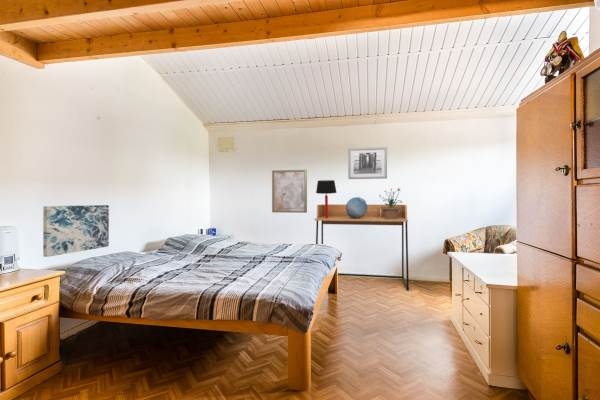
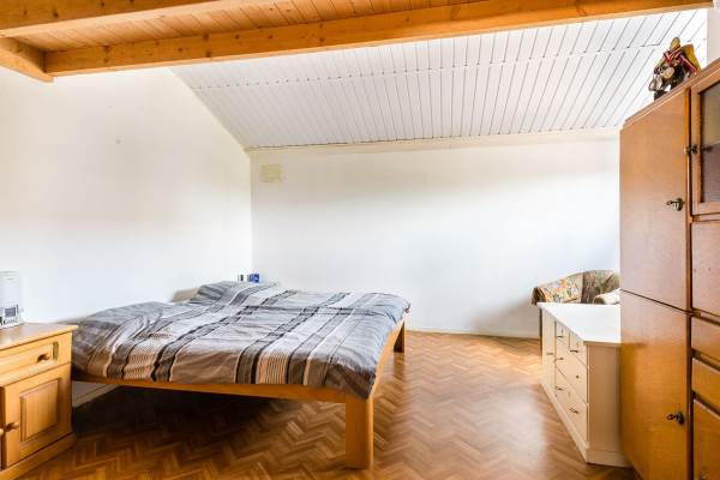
- wall art (367, 163)
- decorative globe (356, 207)
- wall art (79, 228)
- wall art (289, 191)
- table lamp (326, 199)
- potted plant (392, 203)
- desk (360, 224)
